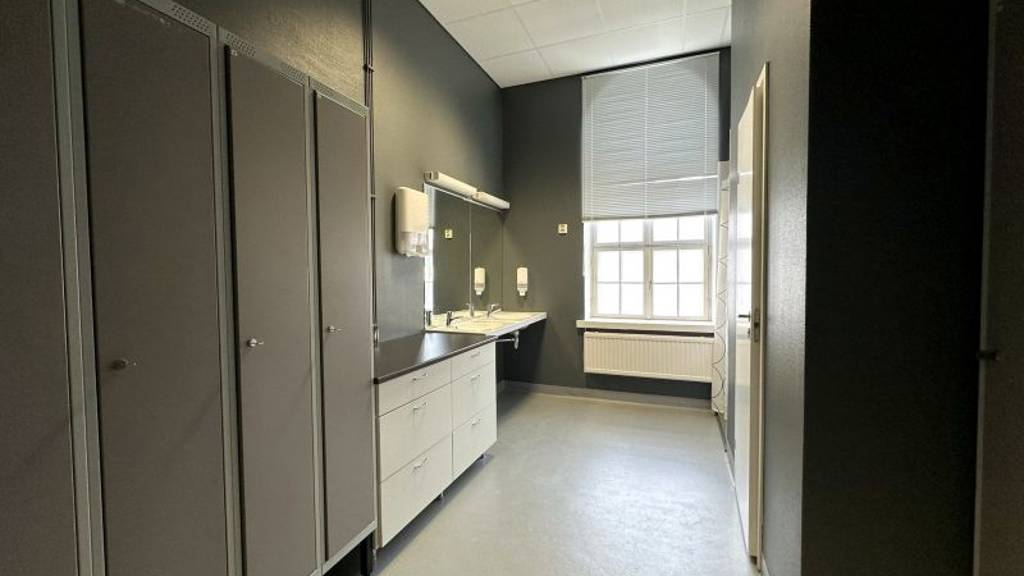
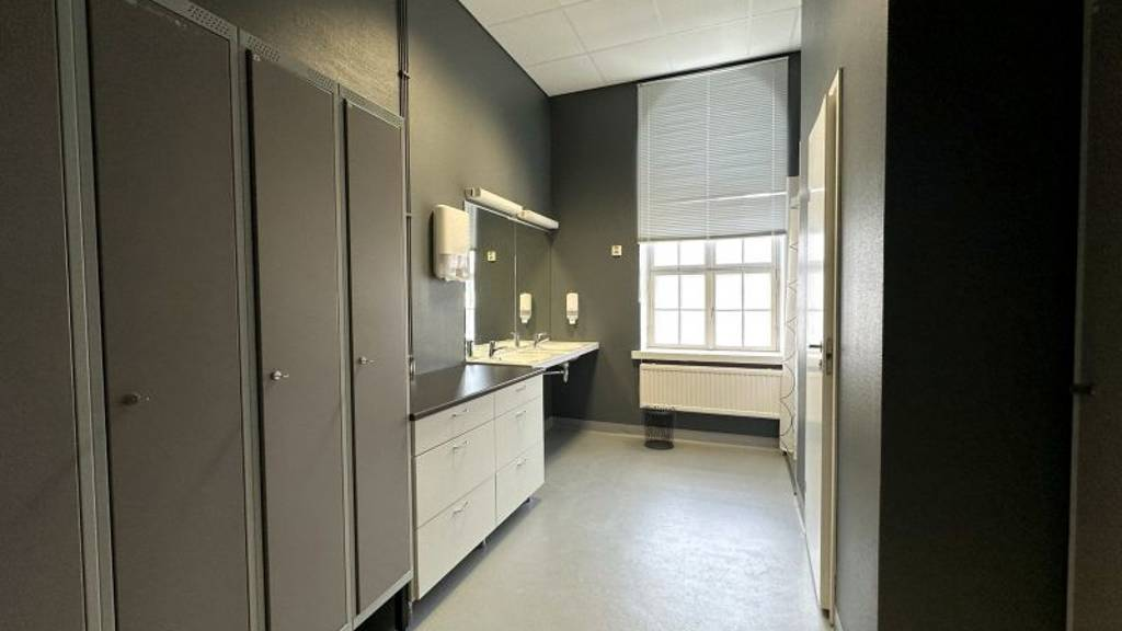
+ waste bin (659, 426)
